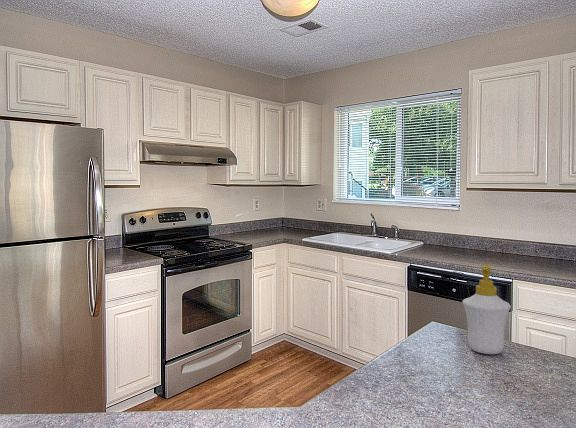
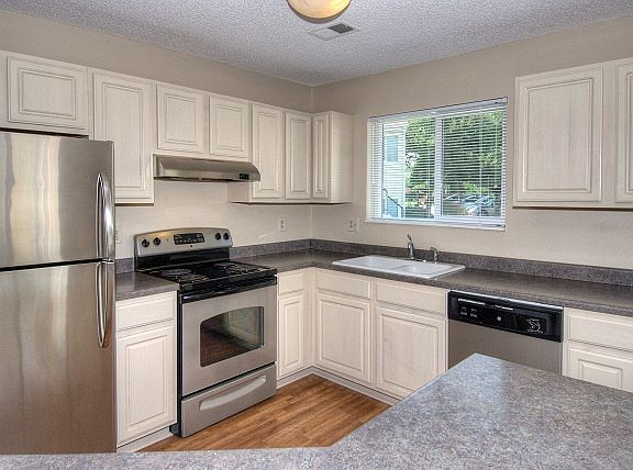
- soap bottle (485, 307)
